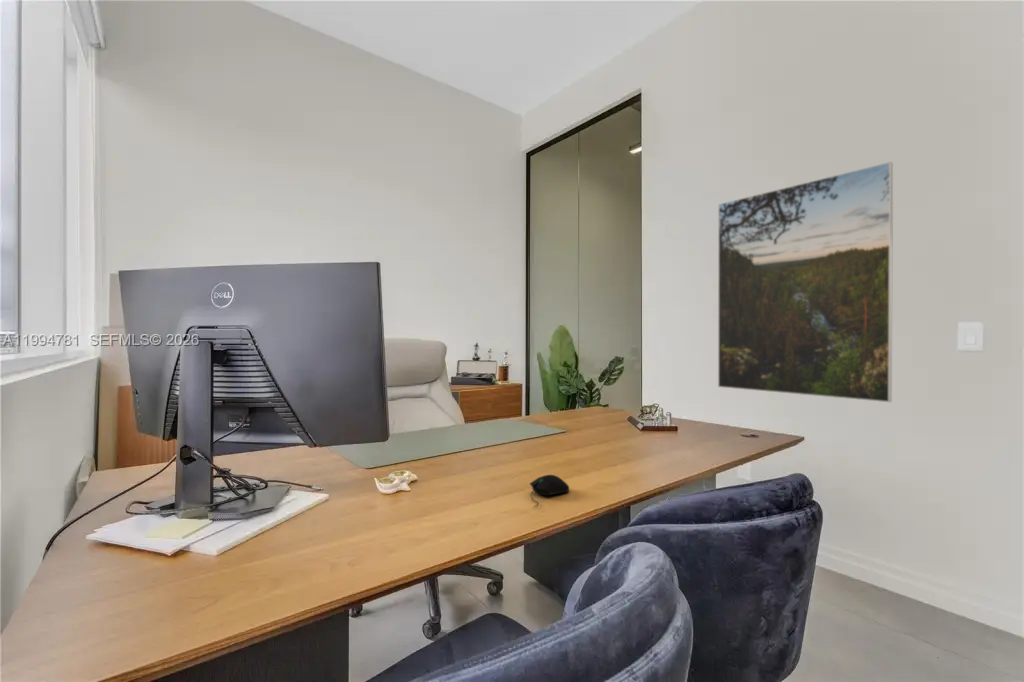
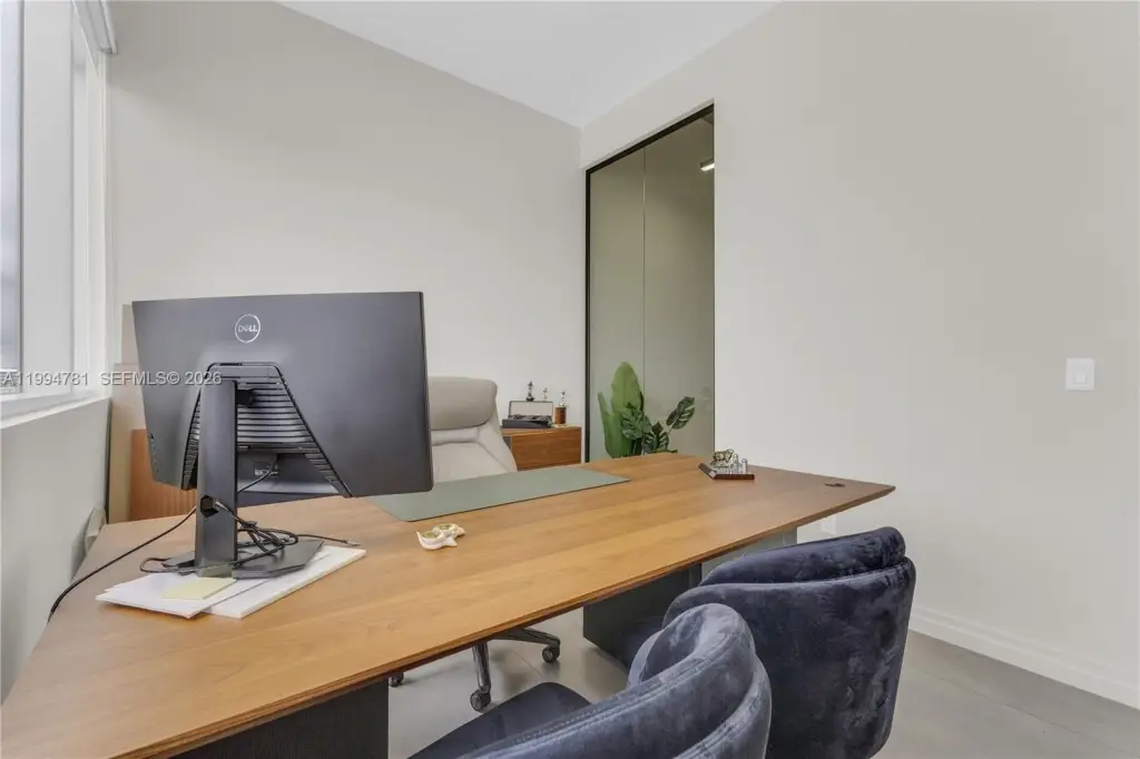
- computer mouse (545, 486)
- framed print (793, 290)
